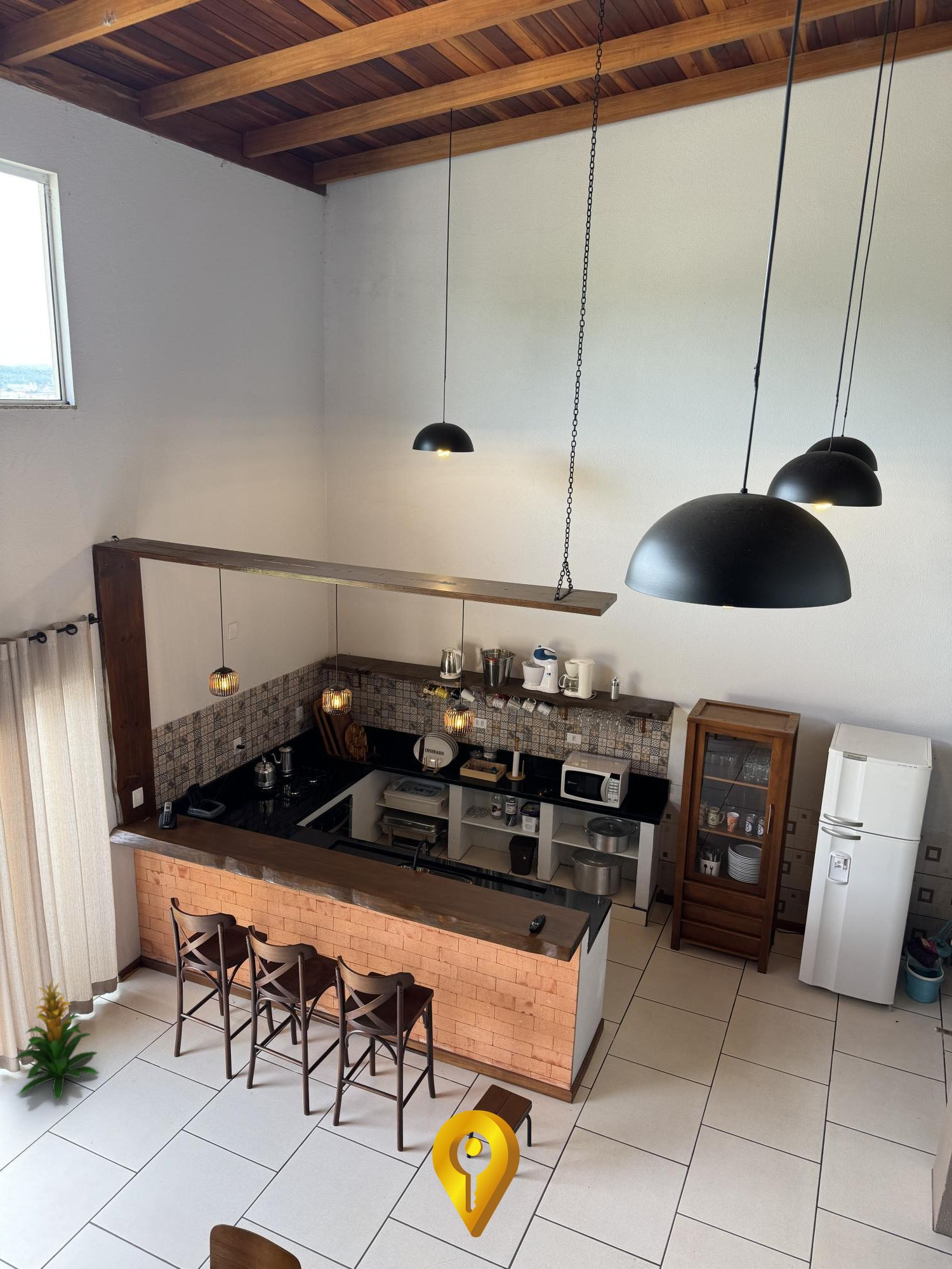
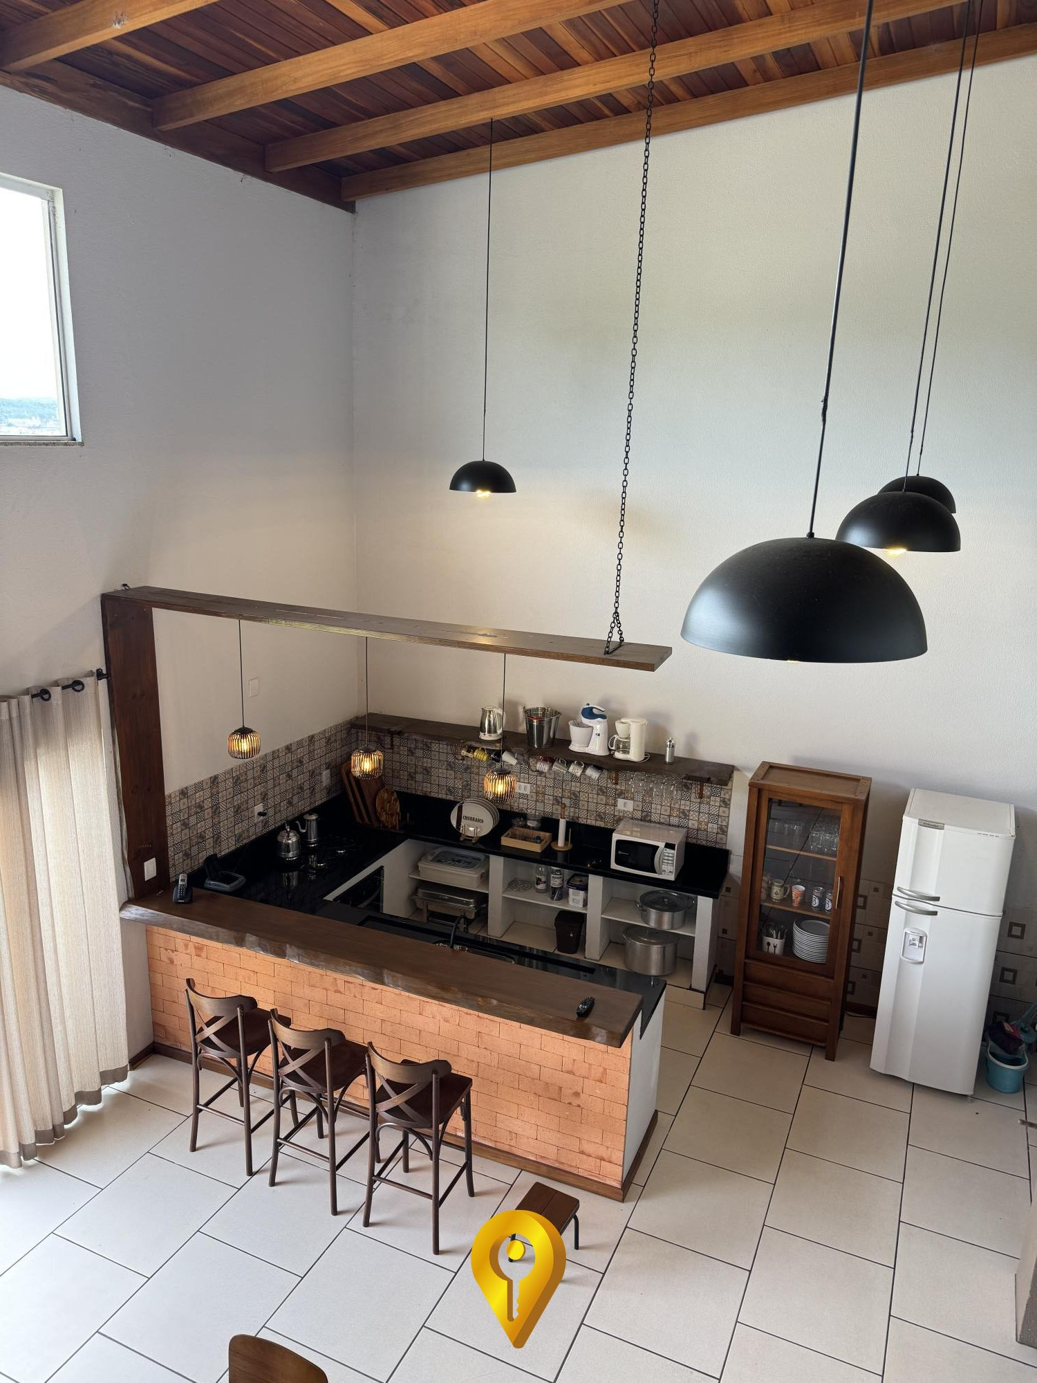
- indoor plant (55, 1029)
